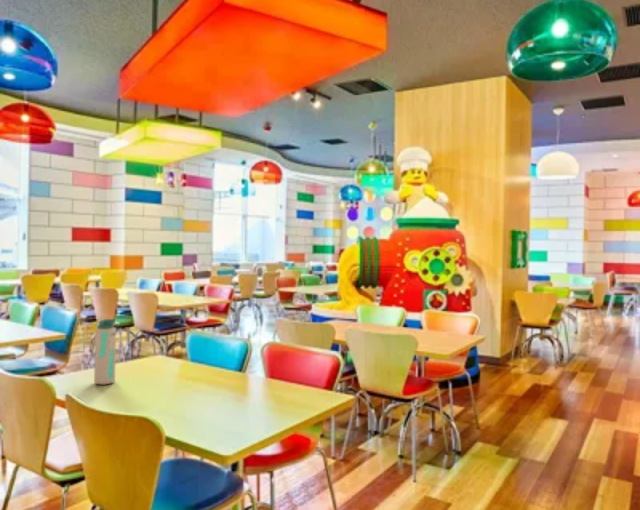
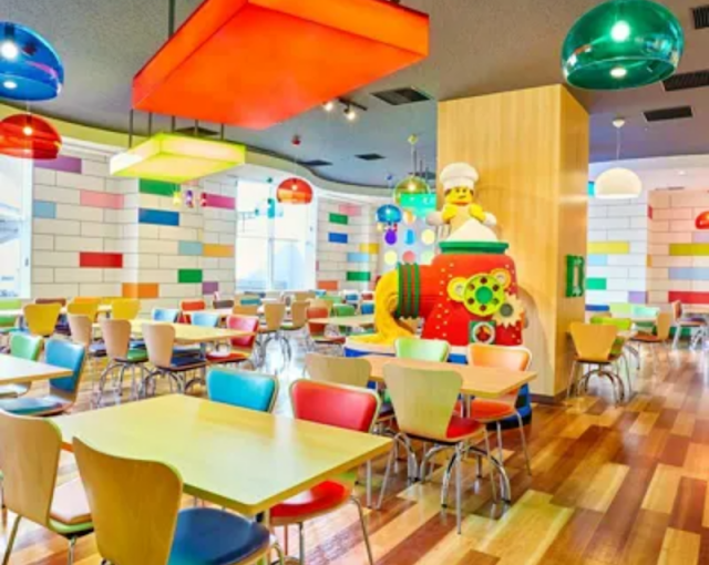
- water bottle (106, 350)
